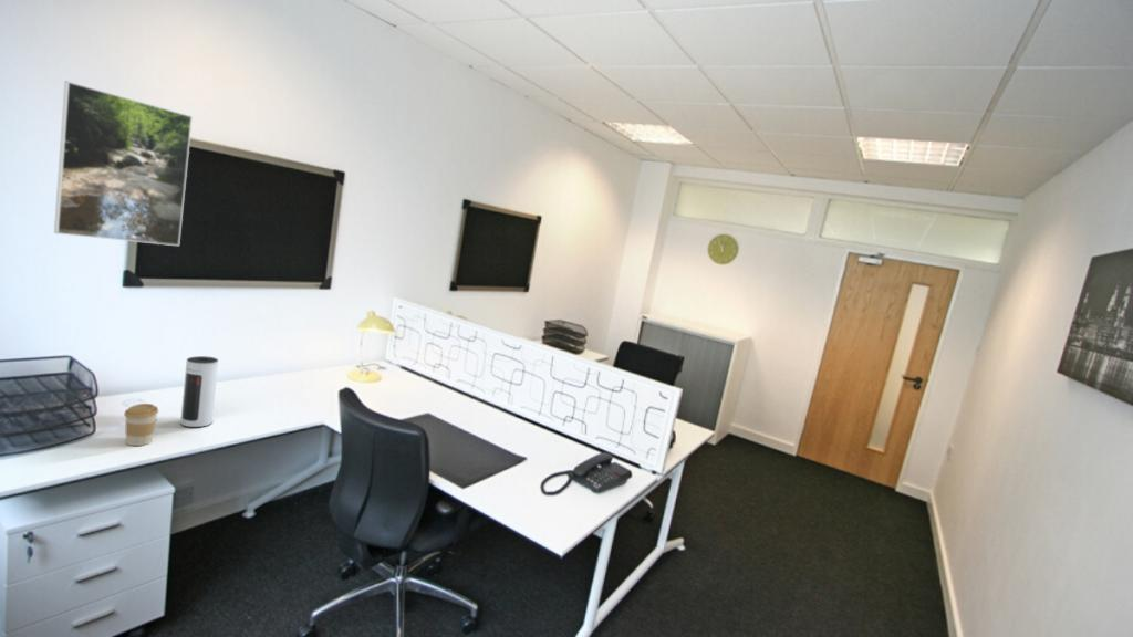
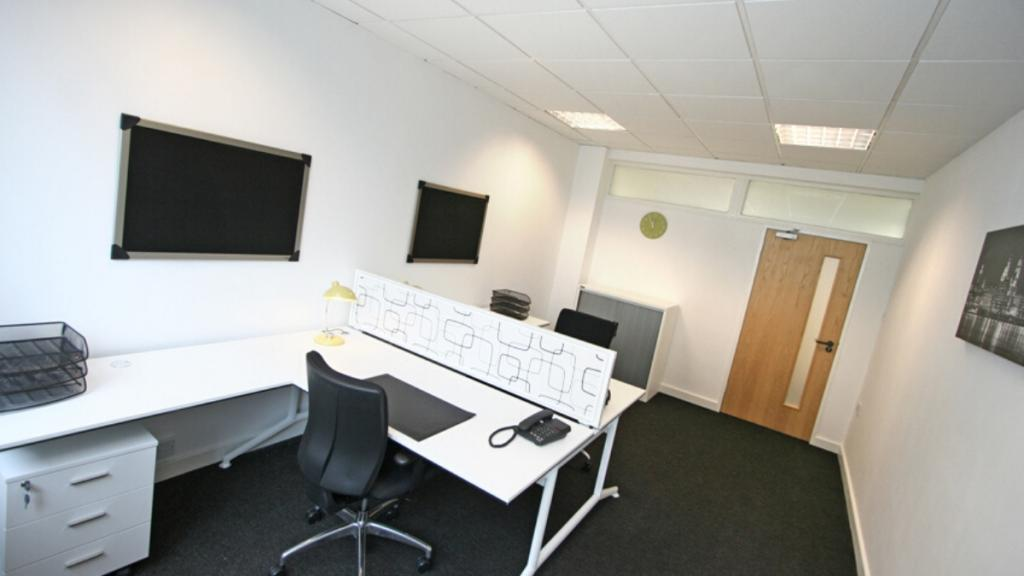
- coffee cup (141, 424)
- speaker (199, 390)
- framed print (127, 170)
